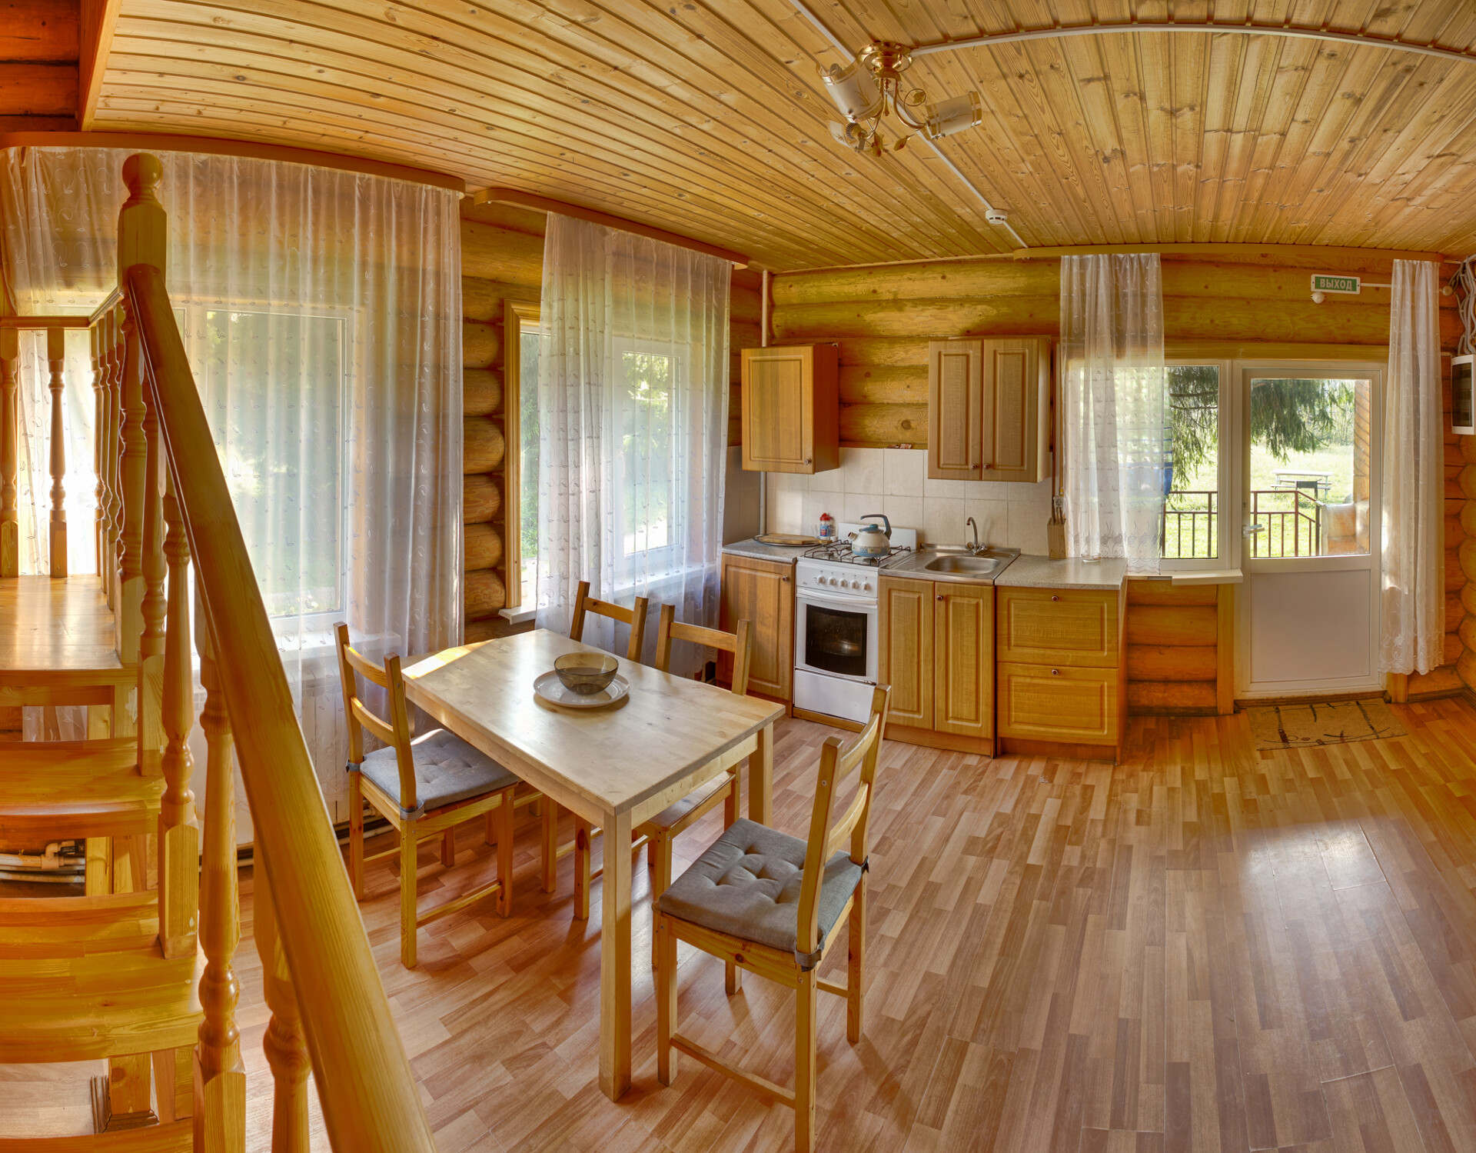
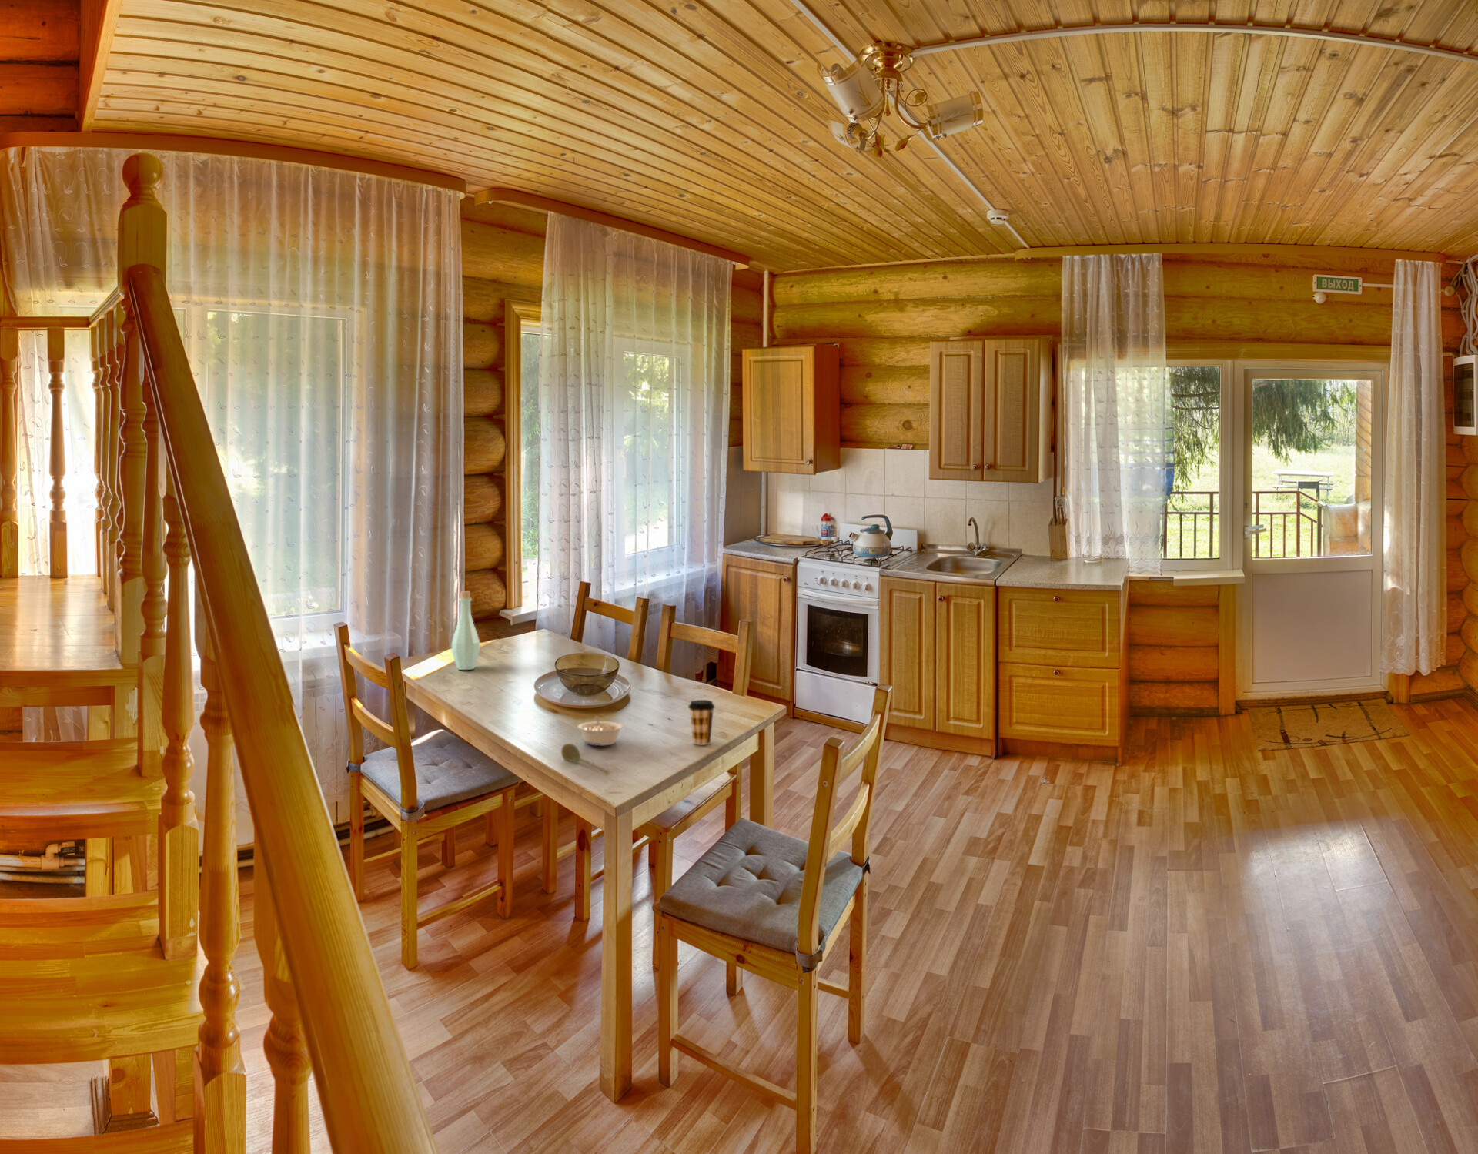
+ bottle (465, 630)
+ coffee cup (702, 722)
+ soupspoon (585, 759)
+ legume (599, 732)
